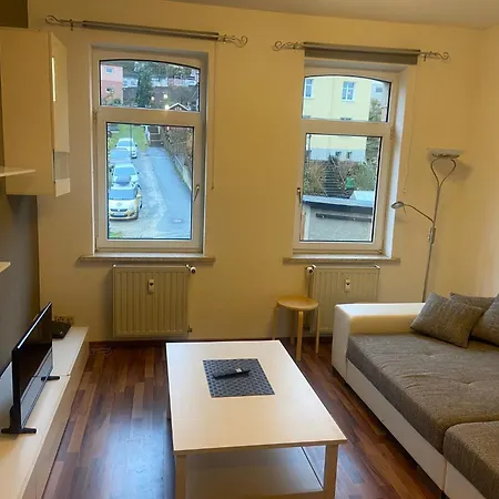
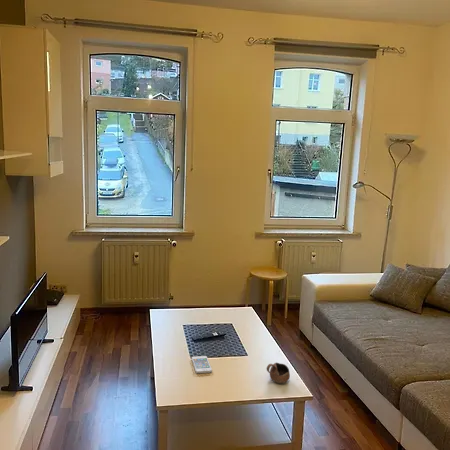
+ smartphone (201, 364)
+ cup (277, 370)
